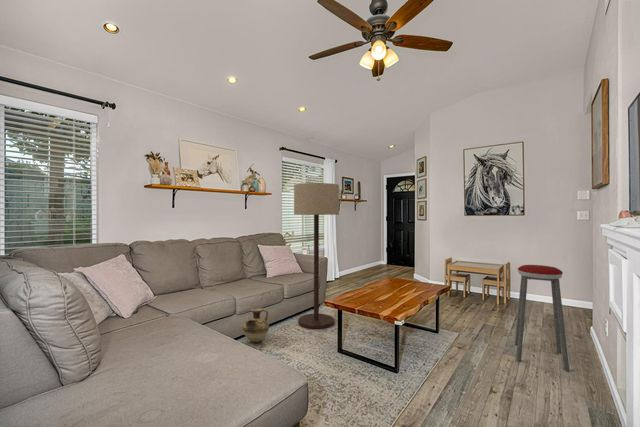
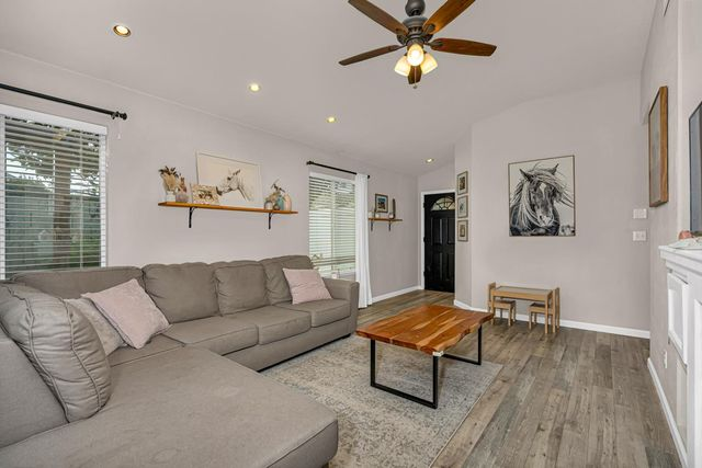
- music stool (553, 311)
- ceramic jug (254, 325)
- floor lamp (316, 253)
